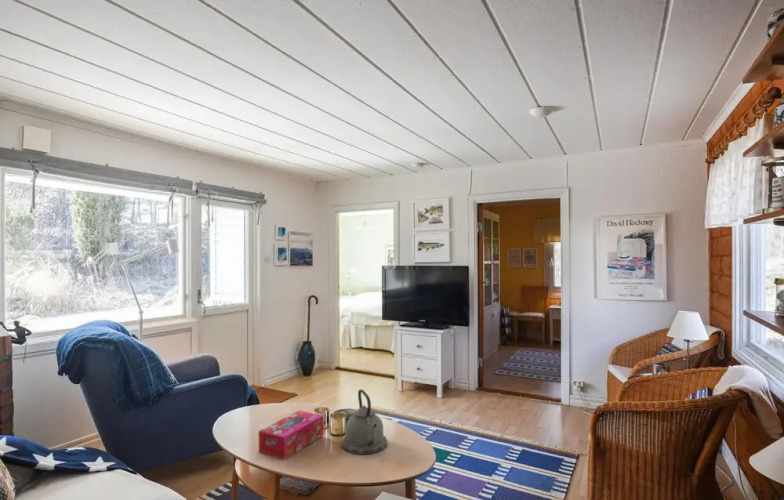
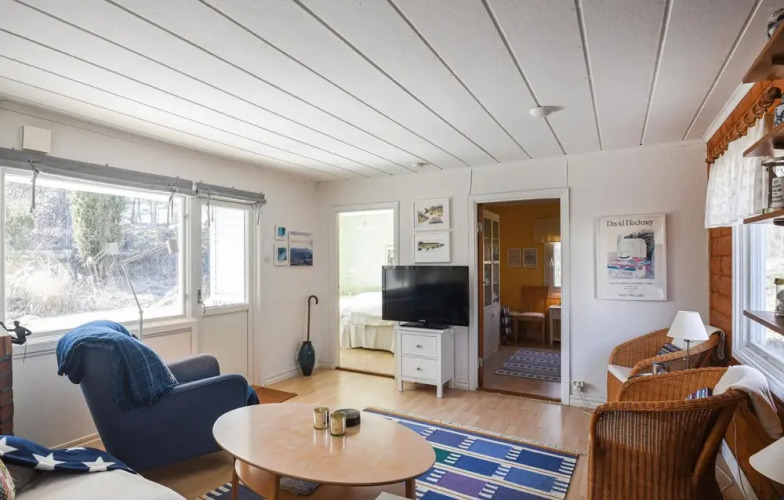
- tissue box (292, 433)
- kettle (366, 419)
